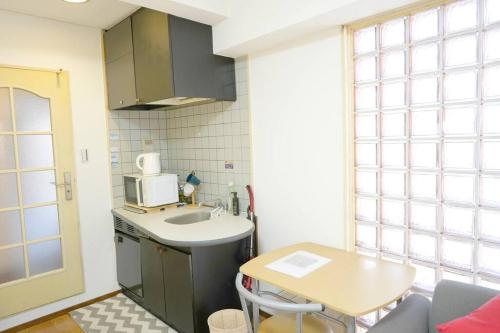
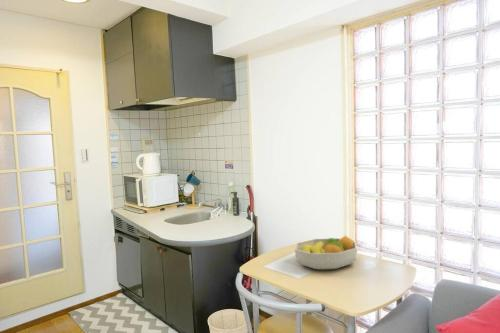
+ fruit bowl (326, 250)
